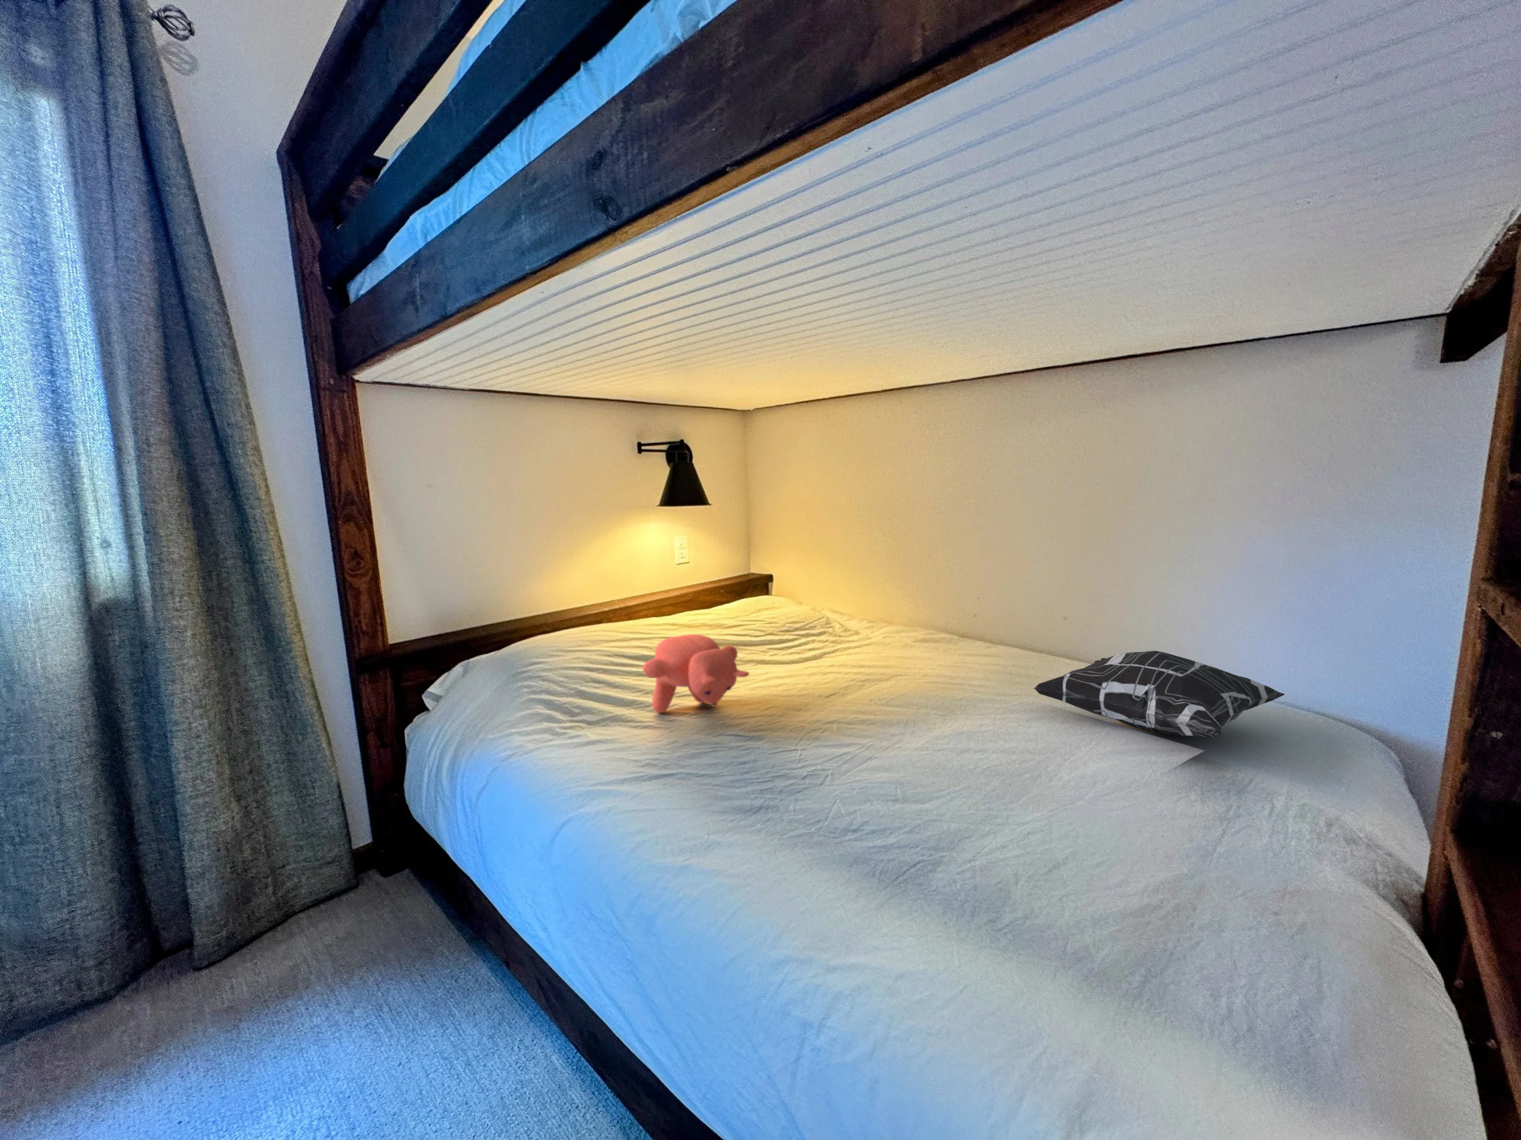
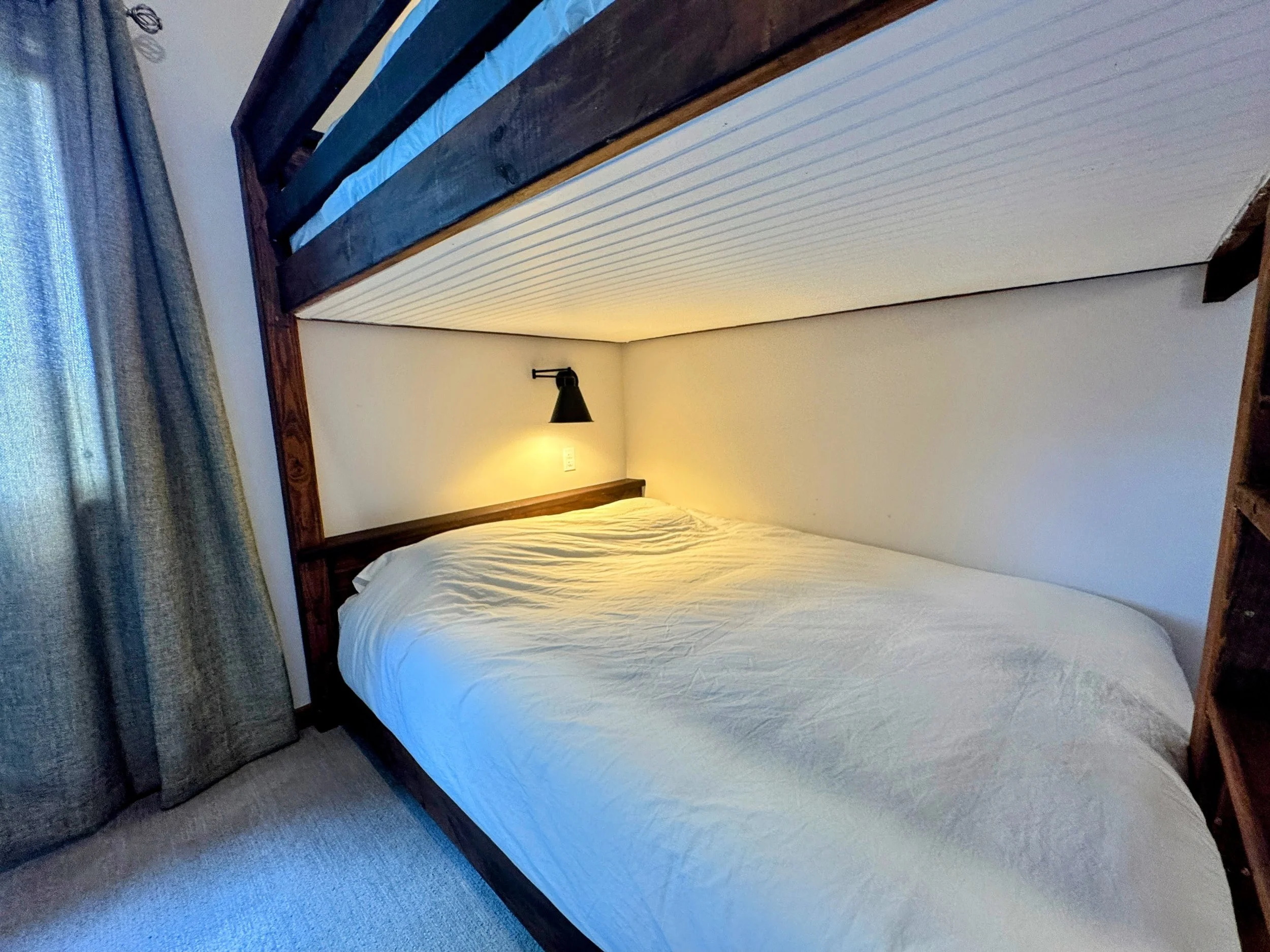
- decorative pillow (1151, 689)
- teddy bear (701, 683)
